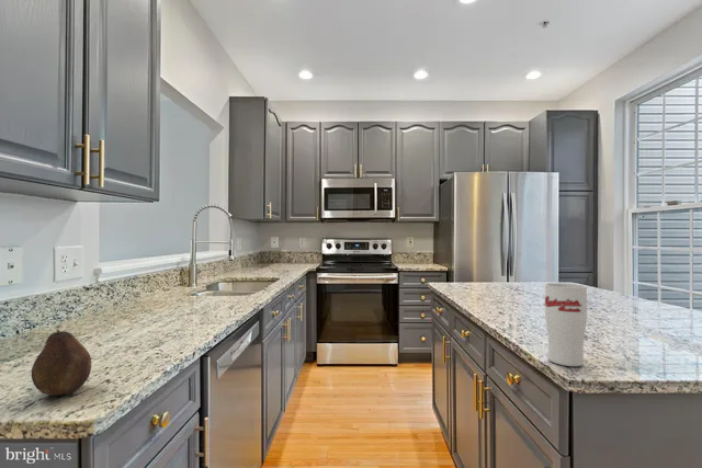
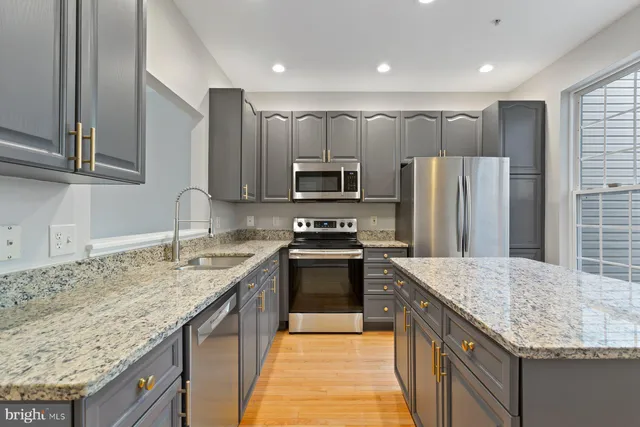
- cup (565, 323)
- fruit (61, 361)
